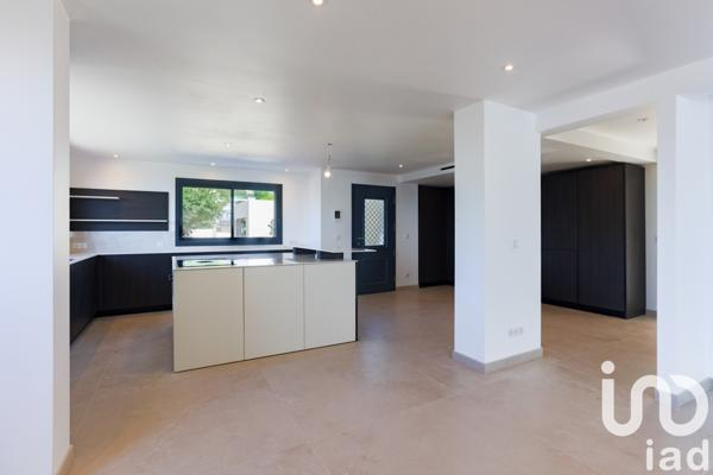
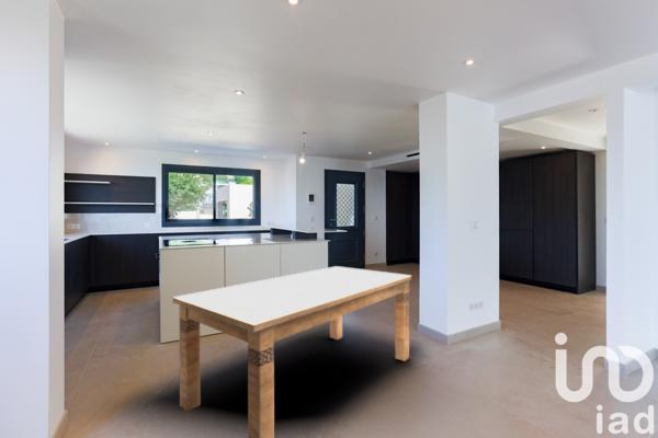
+ dining table (309, 327)
